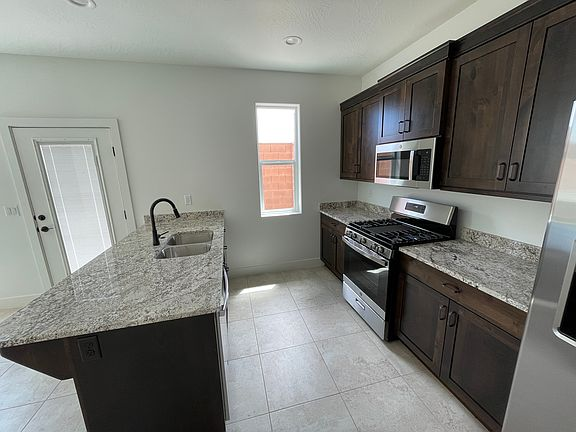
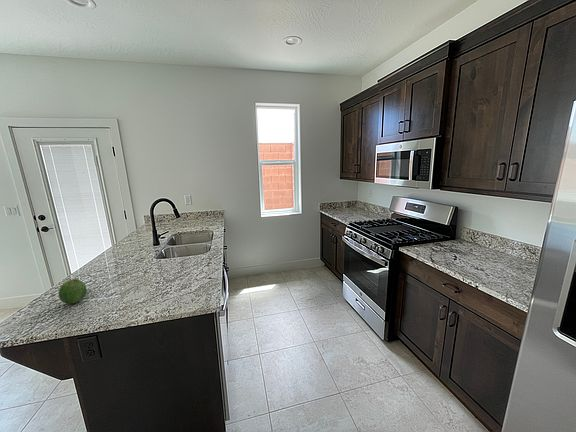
+ fruit (72, 290)
